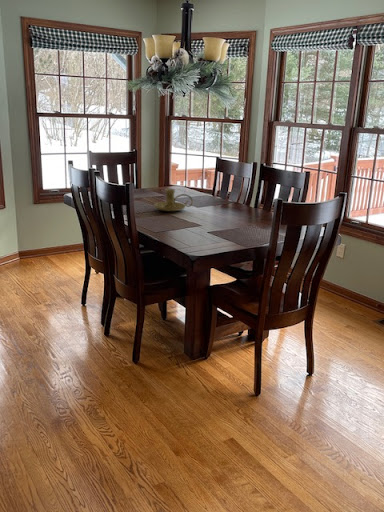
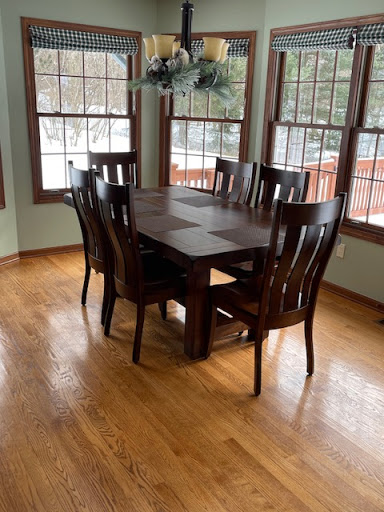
- candle holder (173, 199)
